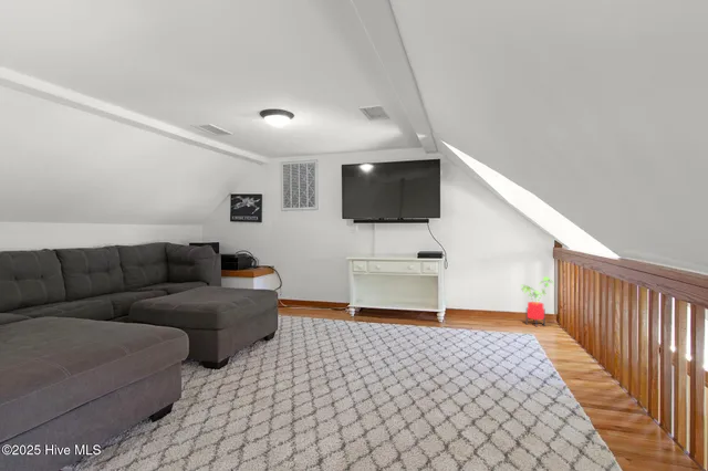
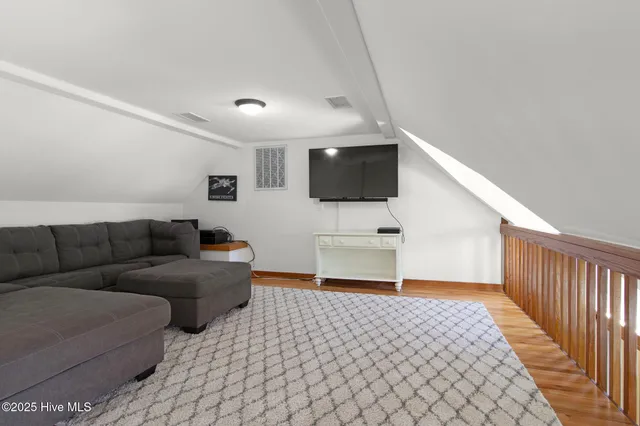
- house plant (538, 301)
